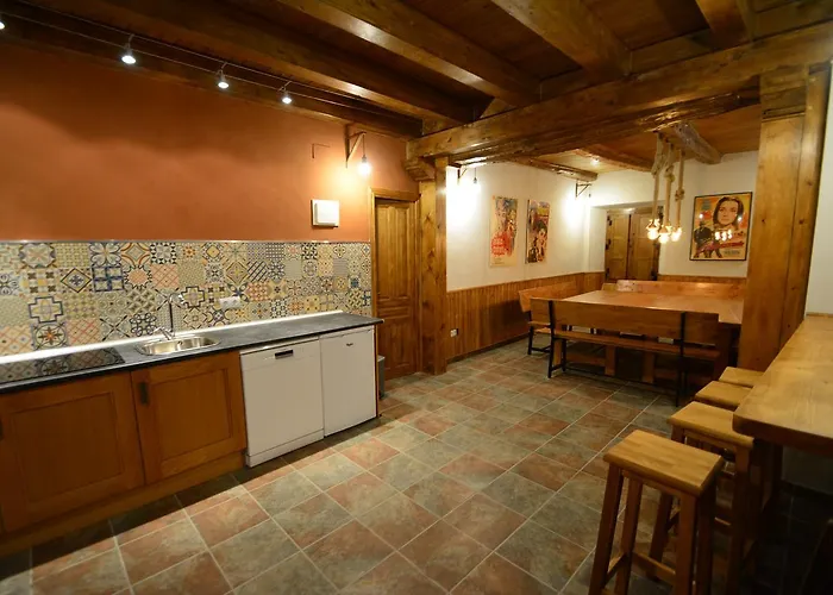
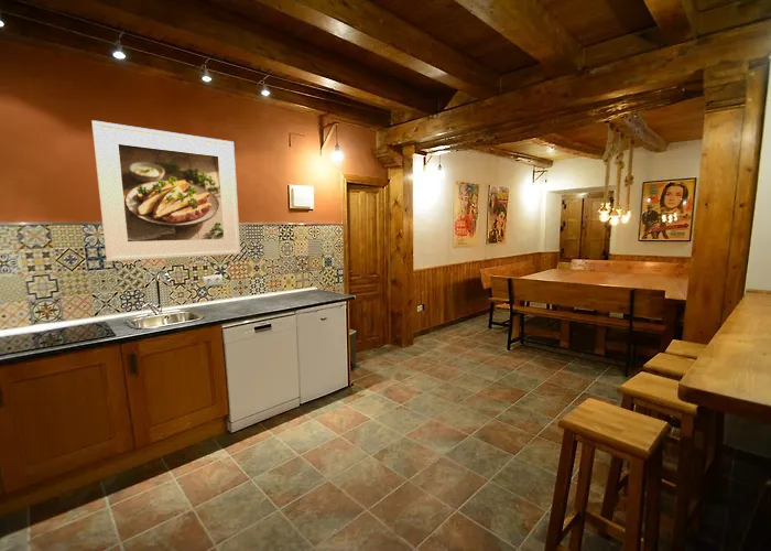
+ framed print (175, 195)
